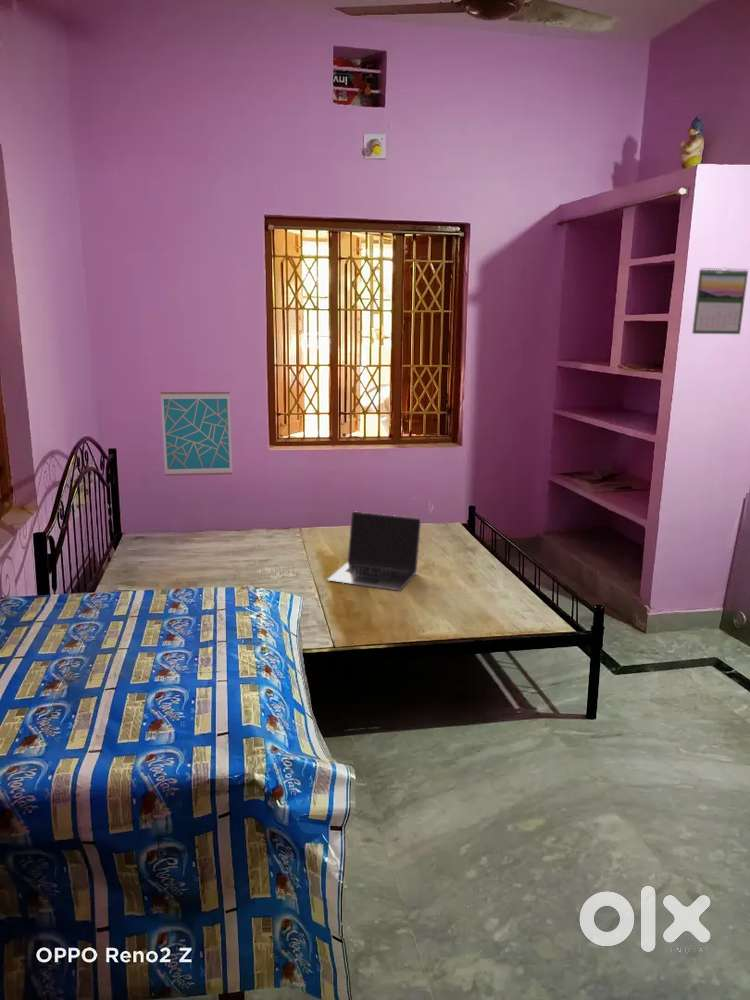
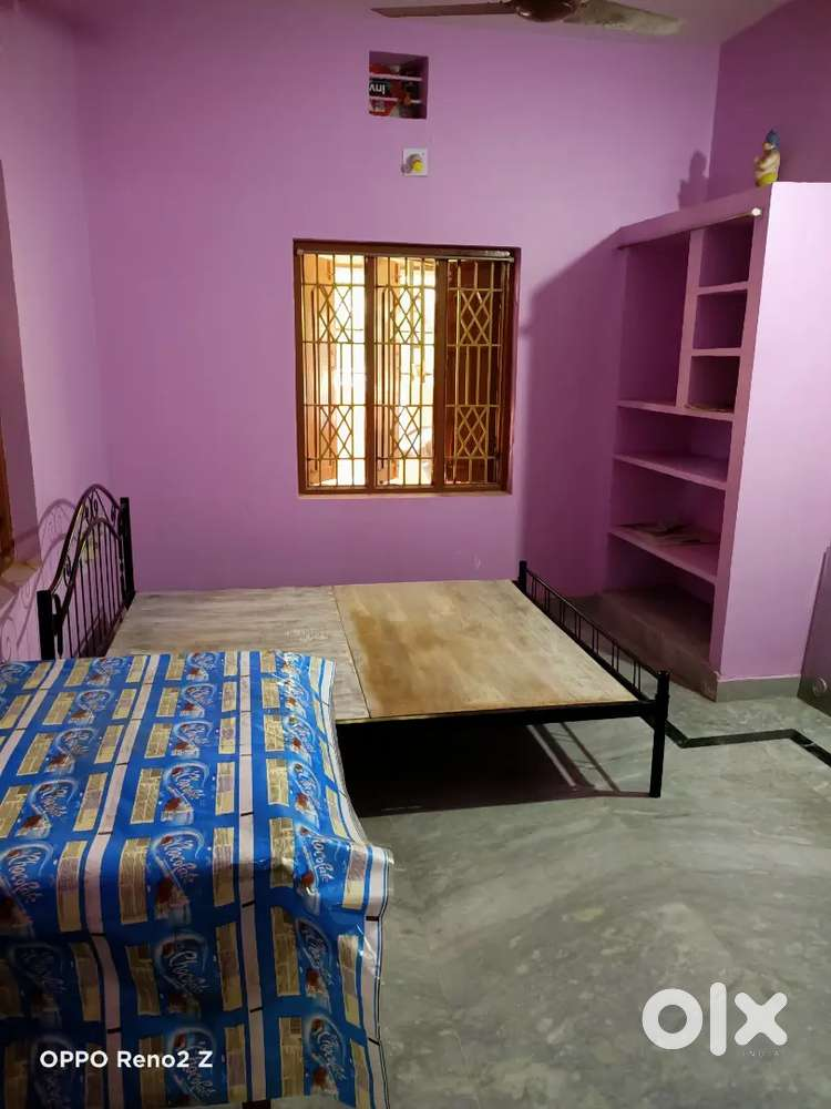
- wall art (197, 434)
- laptop (374, 549)
- calendar (720, 300)
